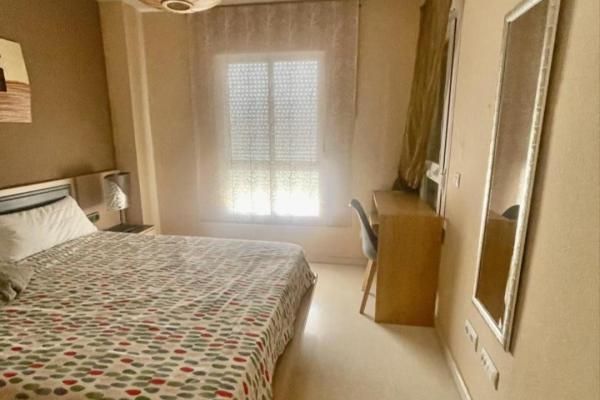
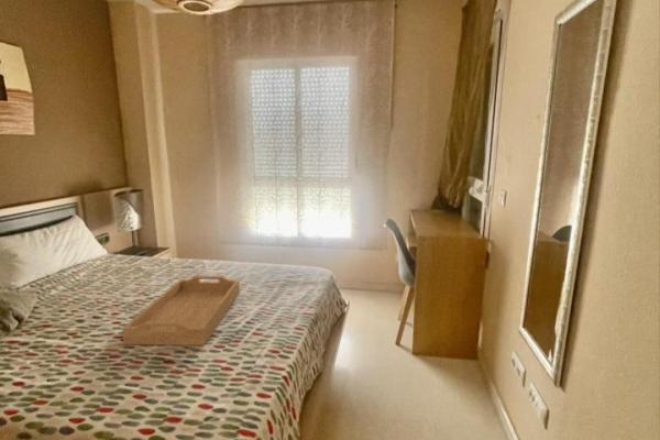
+ serving tray (189, 305)
